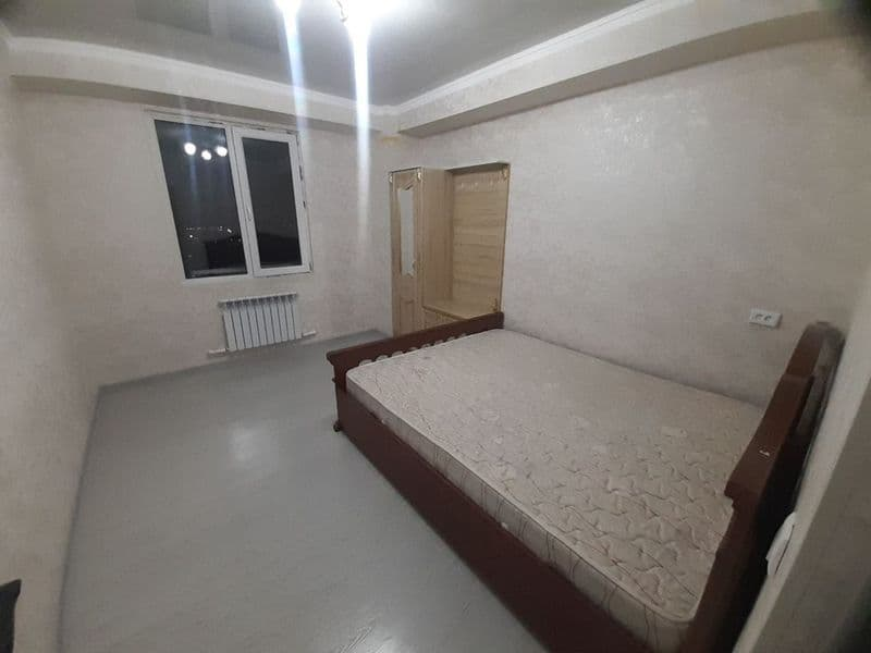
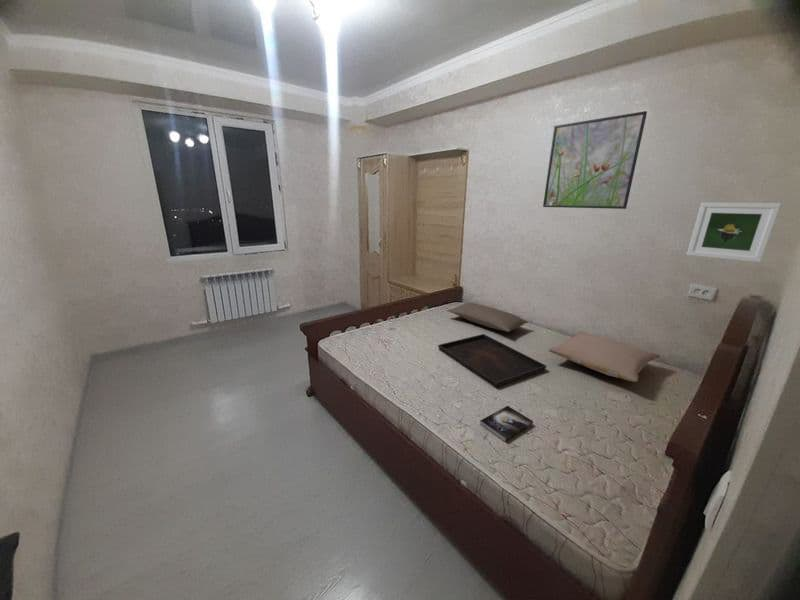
+ pillow (486, 316)
+ book (506, 422)
+ pillow (602, 354)
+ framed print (588, 165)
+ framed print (730, 231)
+ serving tray (488, 357)
